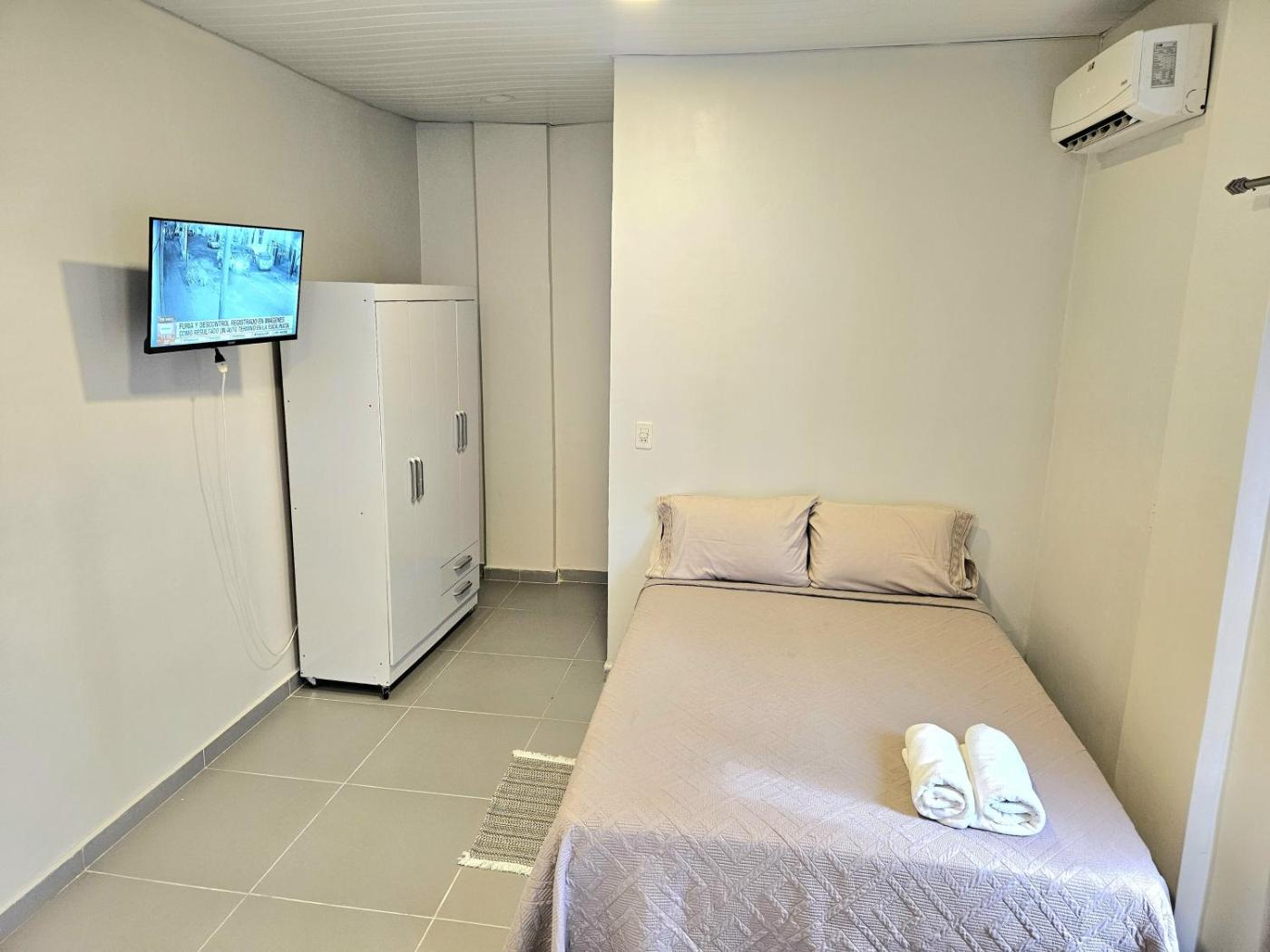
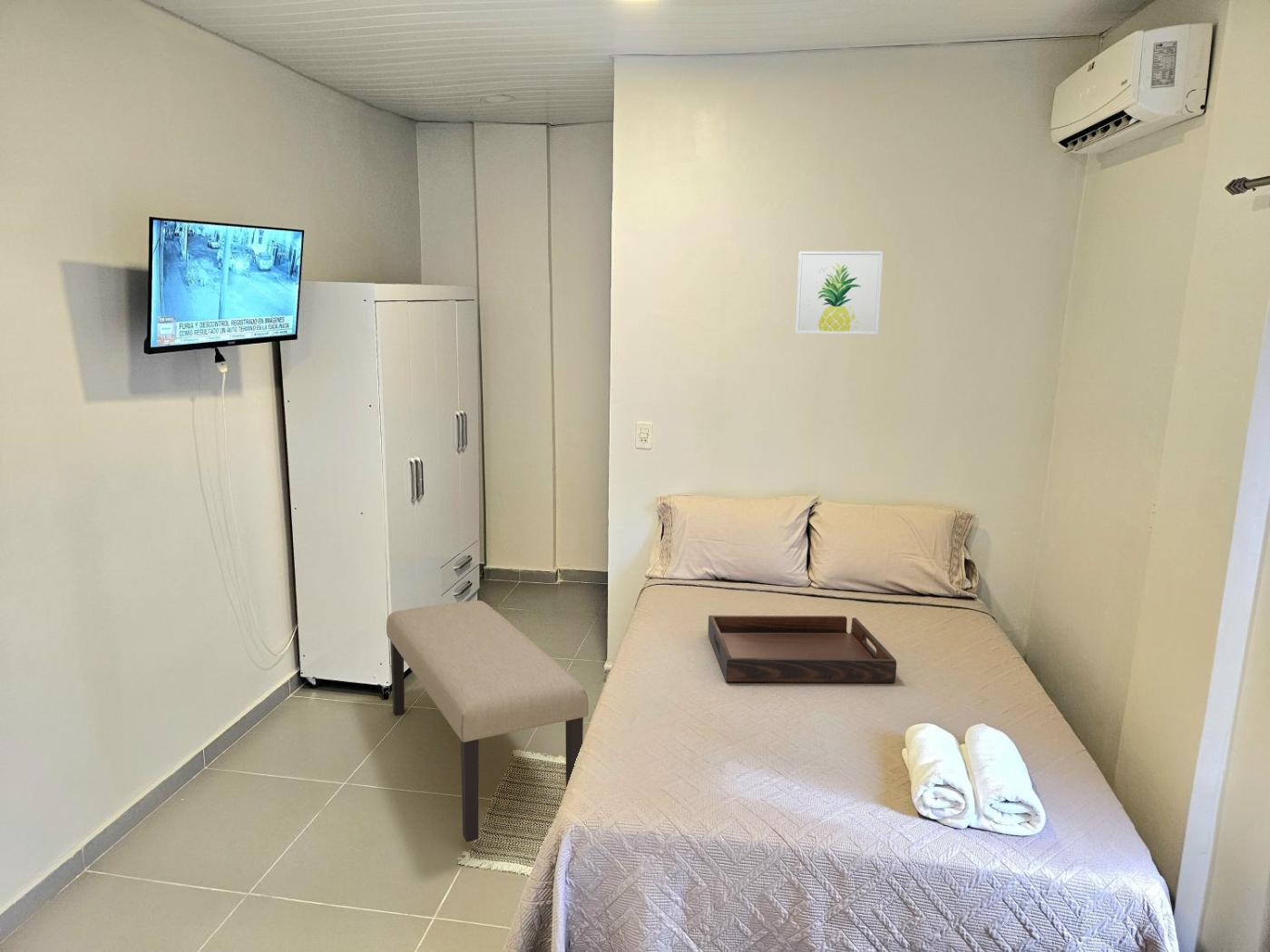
+ bench (475, 698)
+ serving tray (795, 646)
+ wall art (838, 293)
